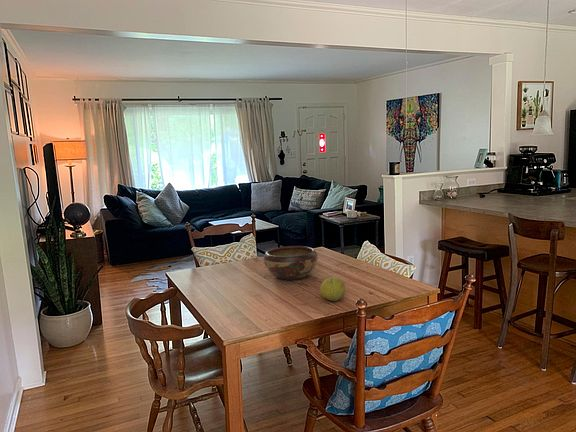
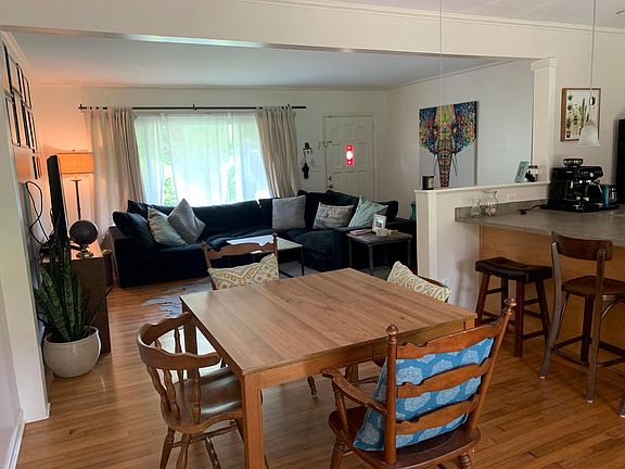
- decorative bowl (290, 263)
- fruit (333, 289)
